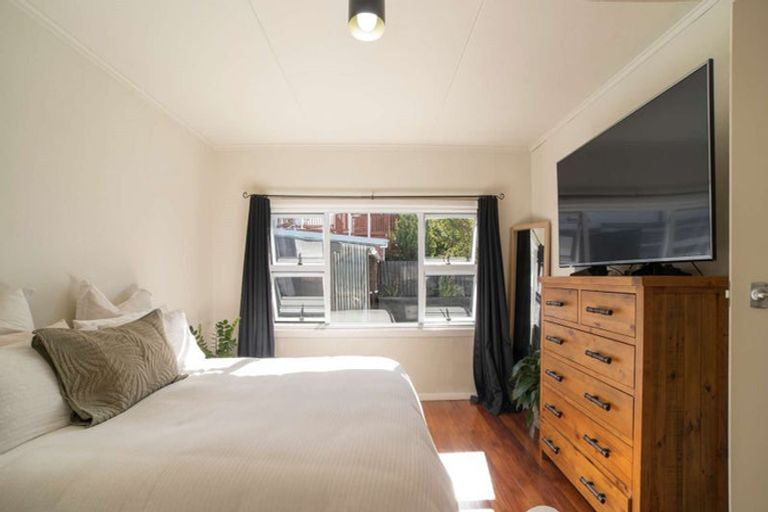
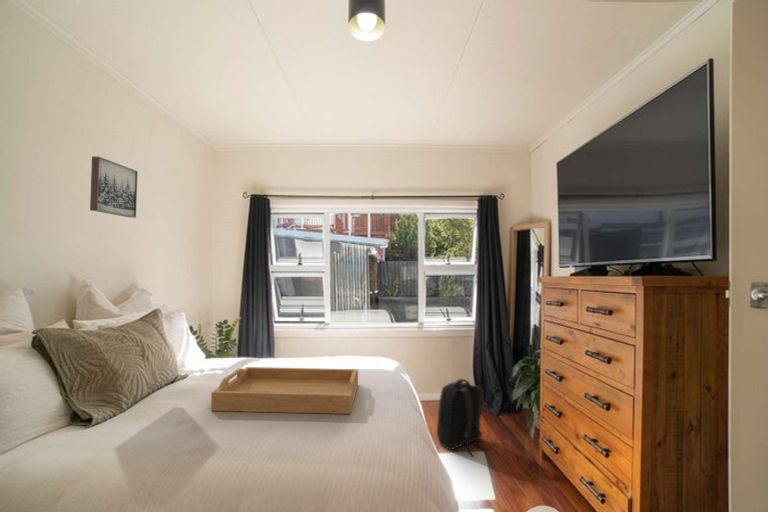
+ backpack (463, 411)
+ serving tray (292, 385)
+ wall art (115, 189)
